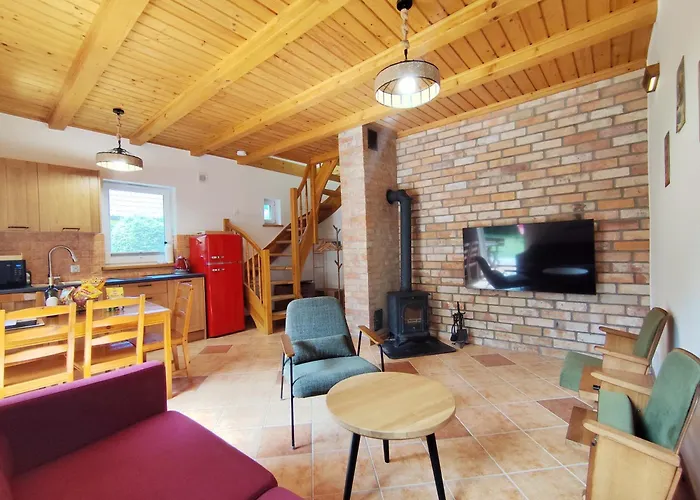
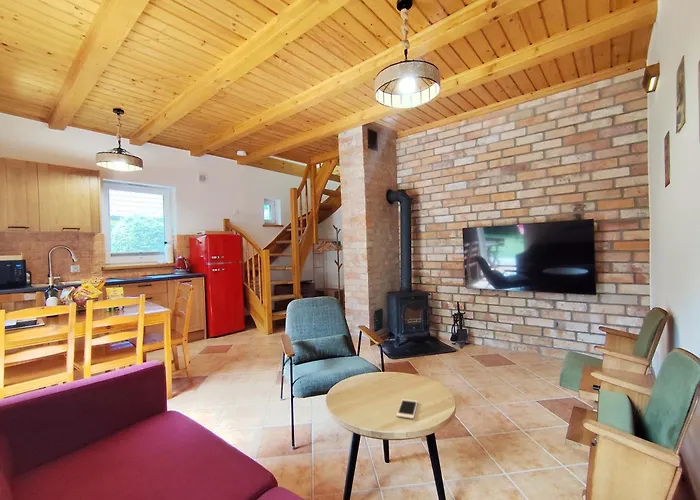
+ cell phone (407, 408)
